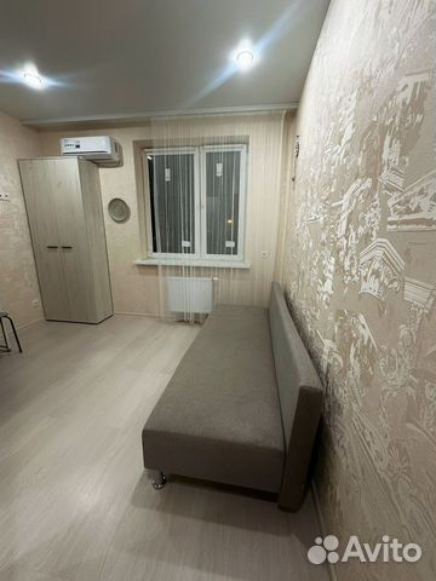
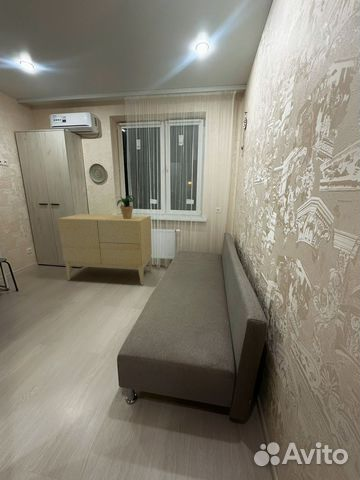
+ potted plant (126, 206)
+ sideboard (109, 247)
